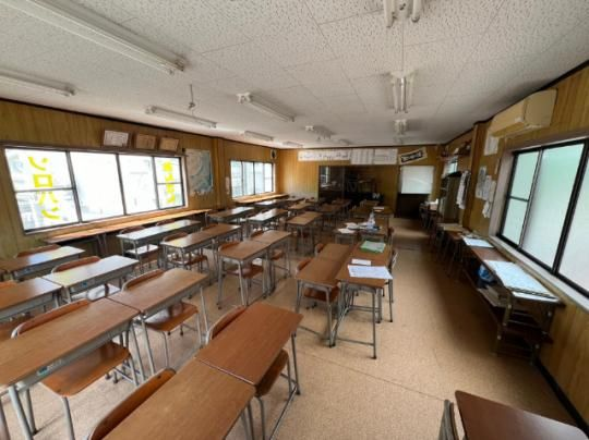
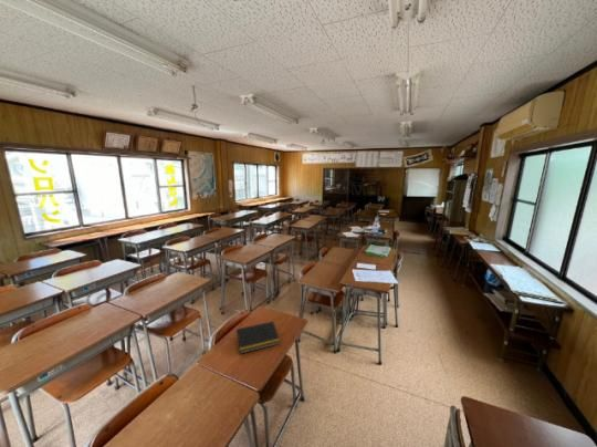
+ notepad (258, 335)
